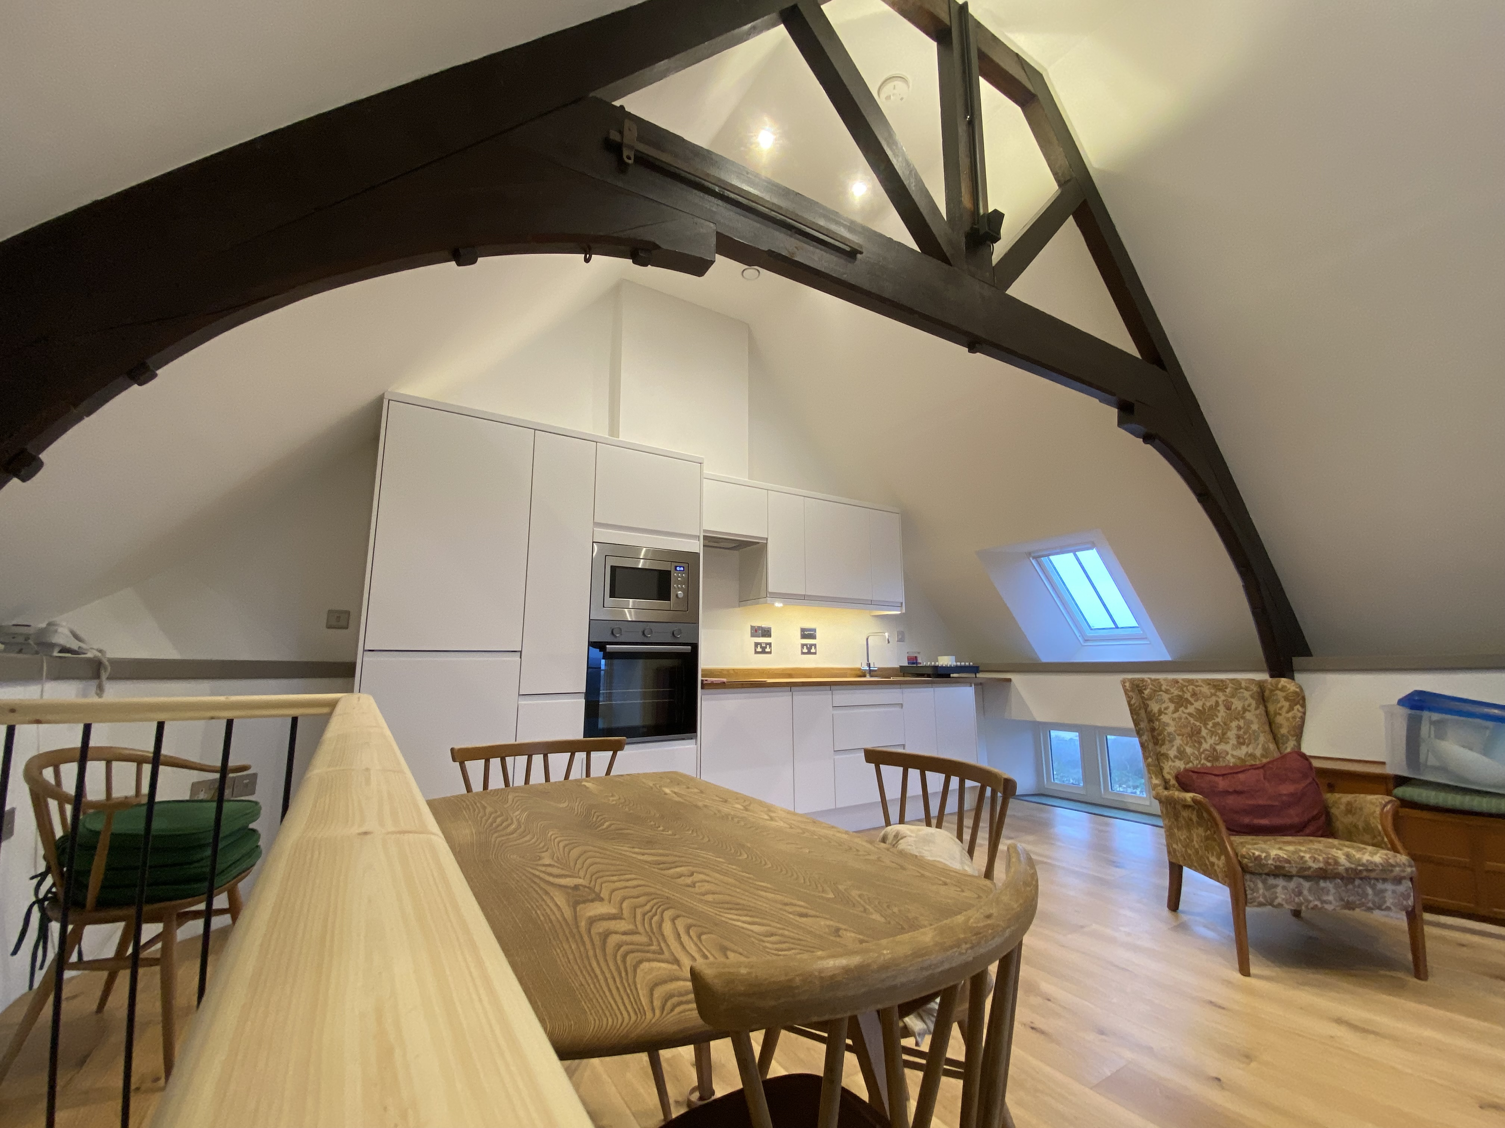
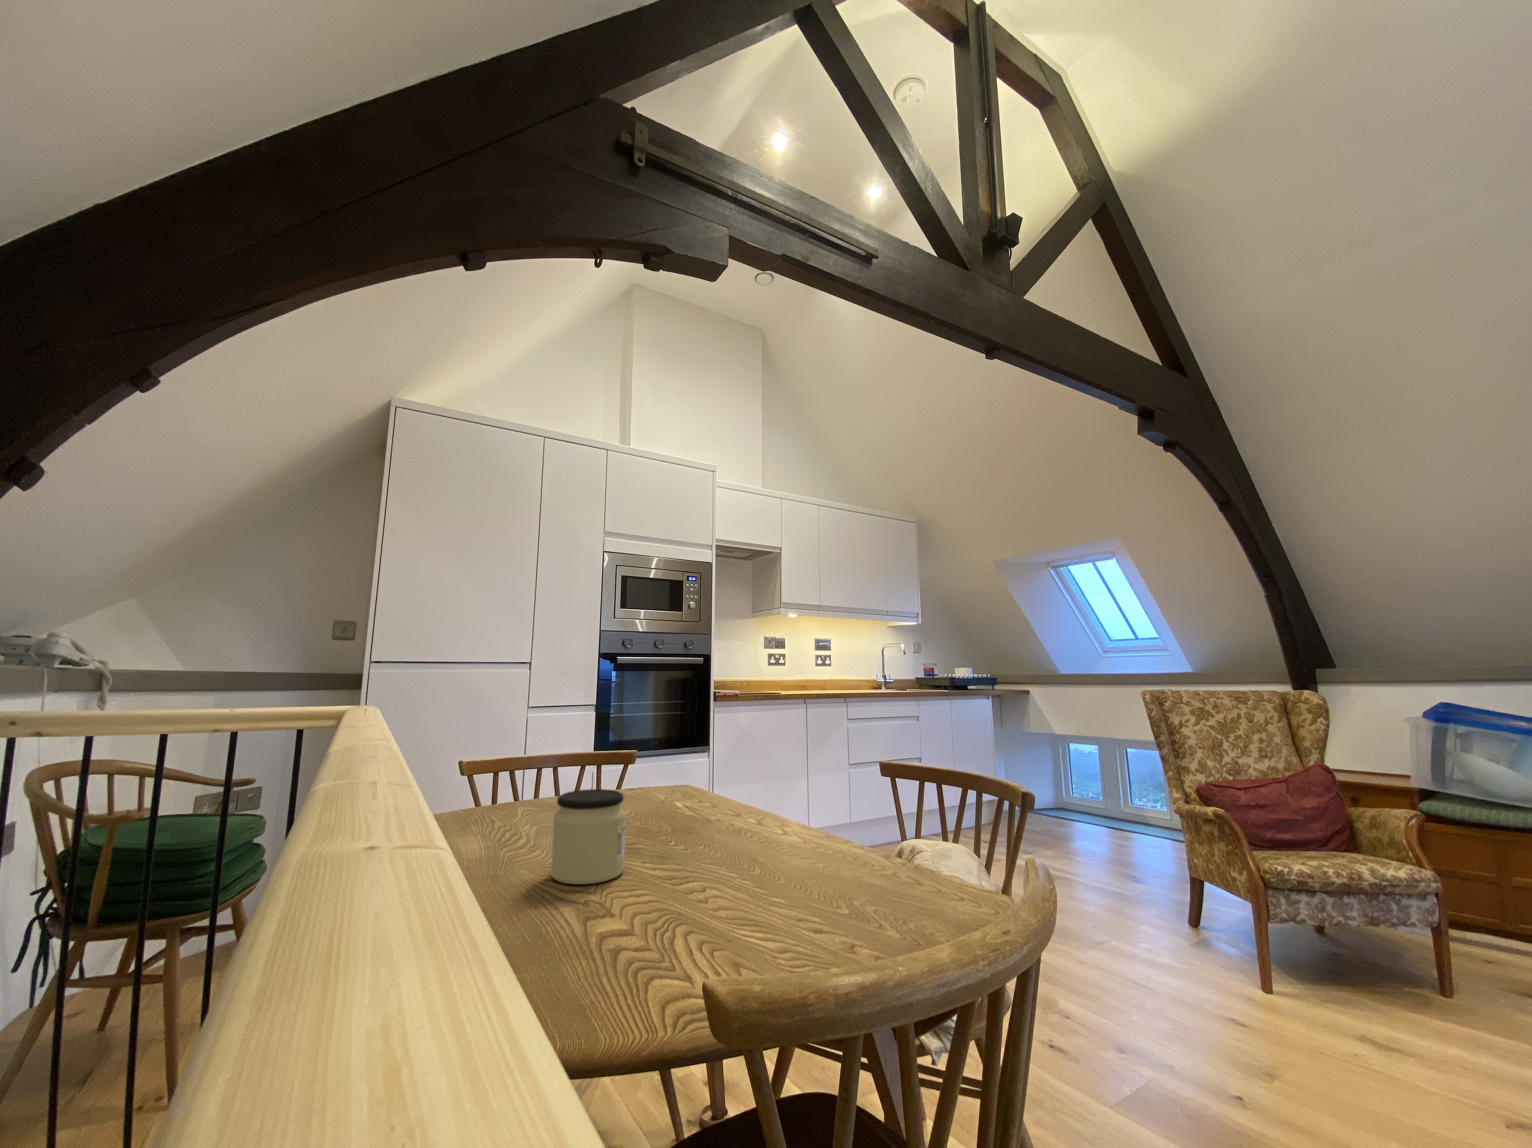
+ jar (590, 833)
